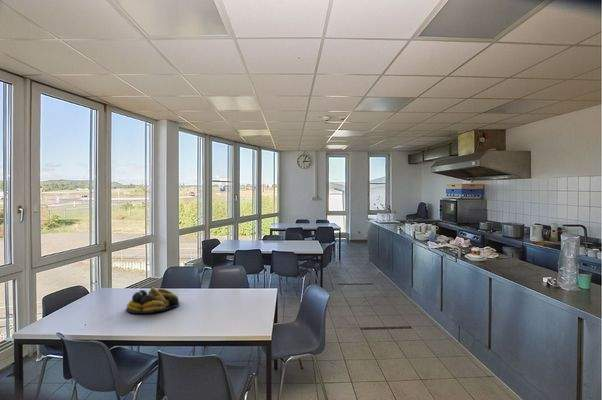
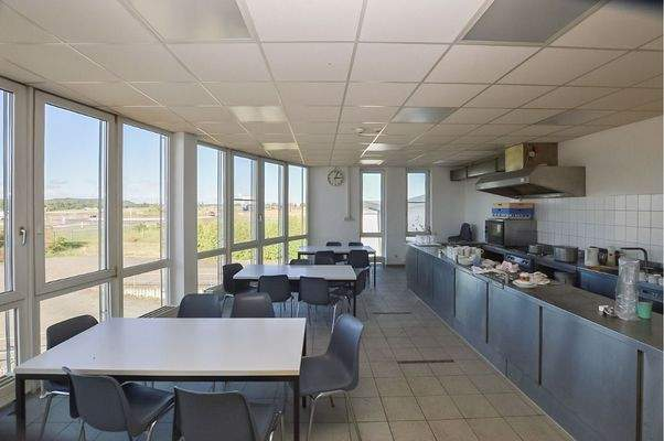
- fruit bowl (153, 297)
